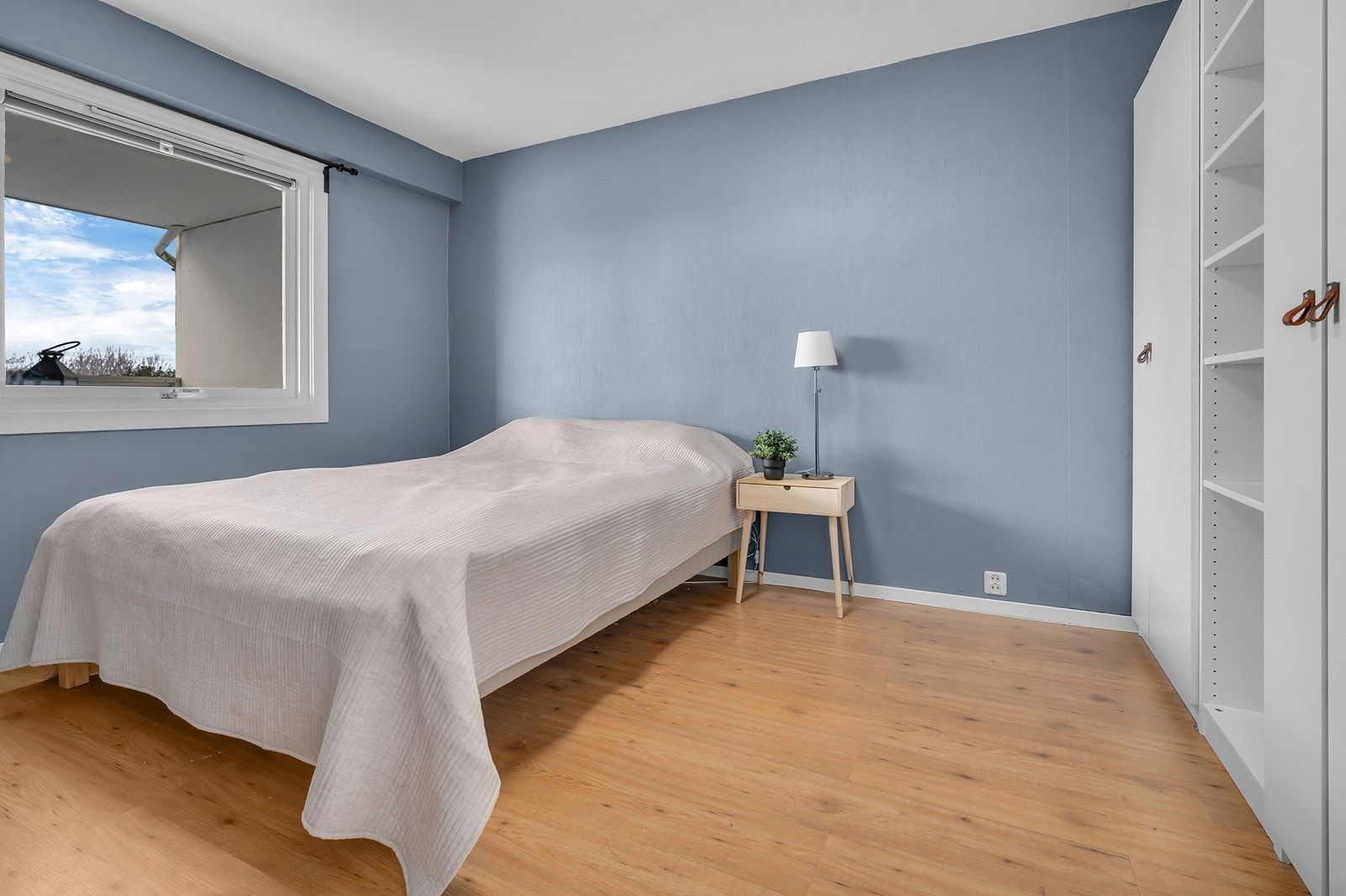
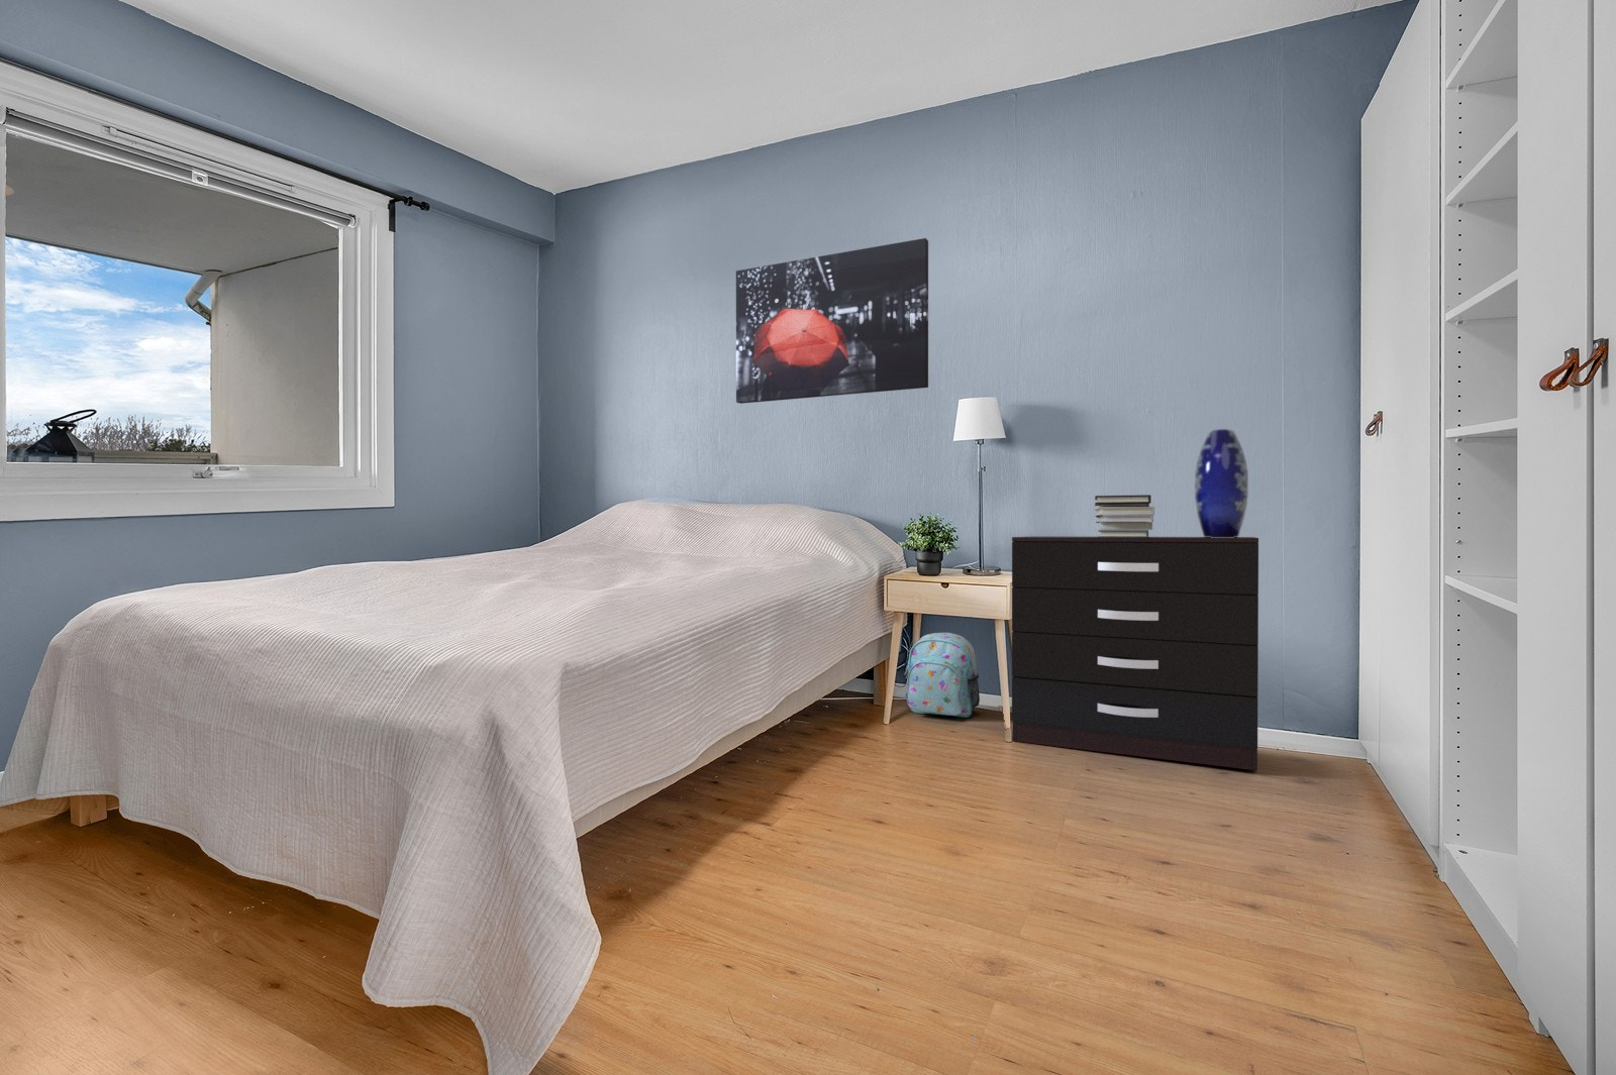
+ dresser (1130, 641)
+ wall art (826, 326)
+ book stack (1123, 516)
+ backpack (940, 674)
+ vase (1221, 482)
